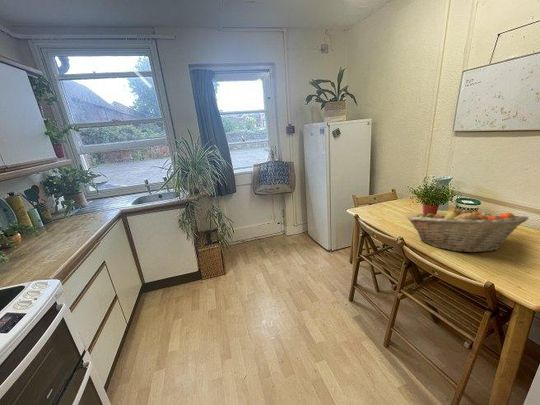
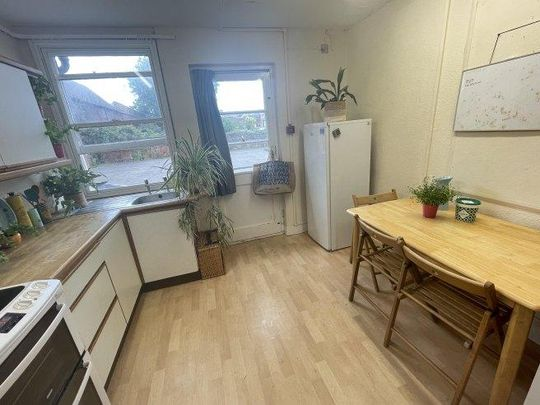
- fruit basket (460, 224)
